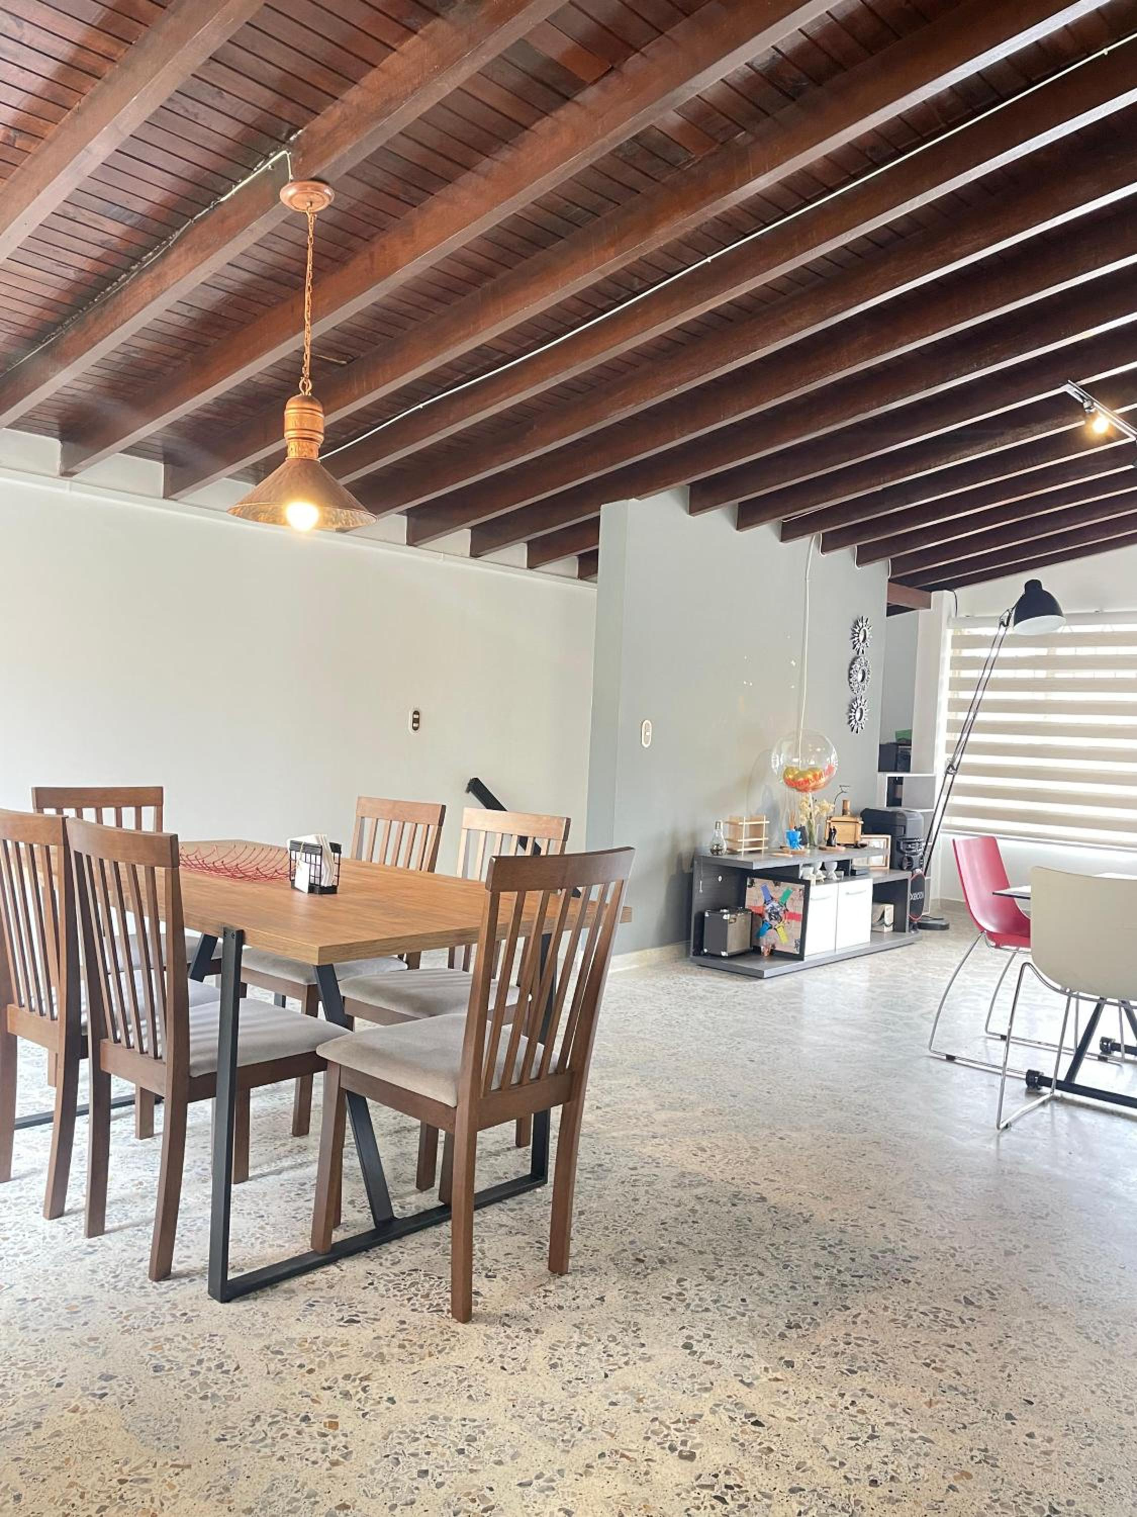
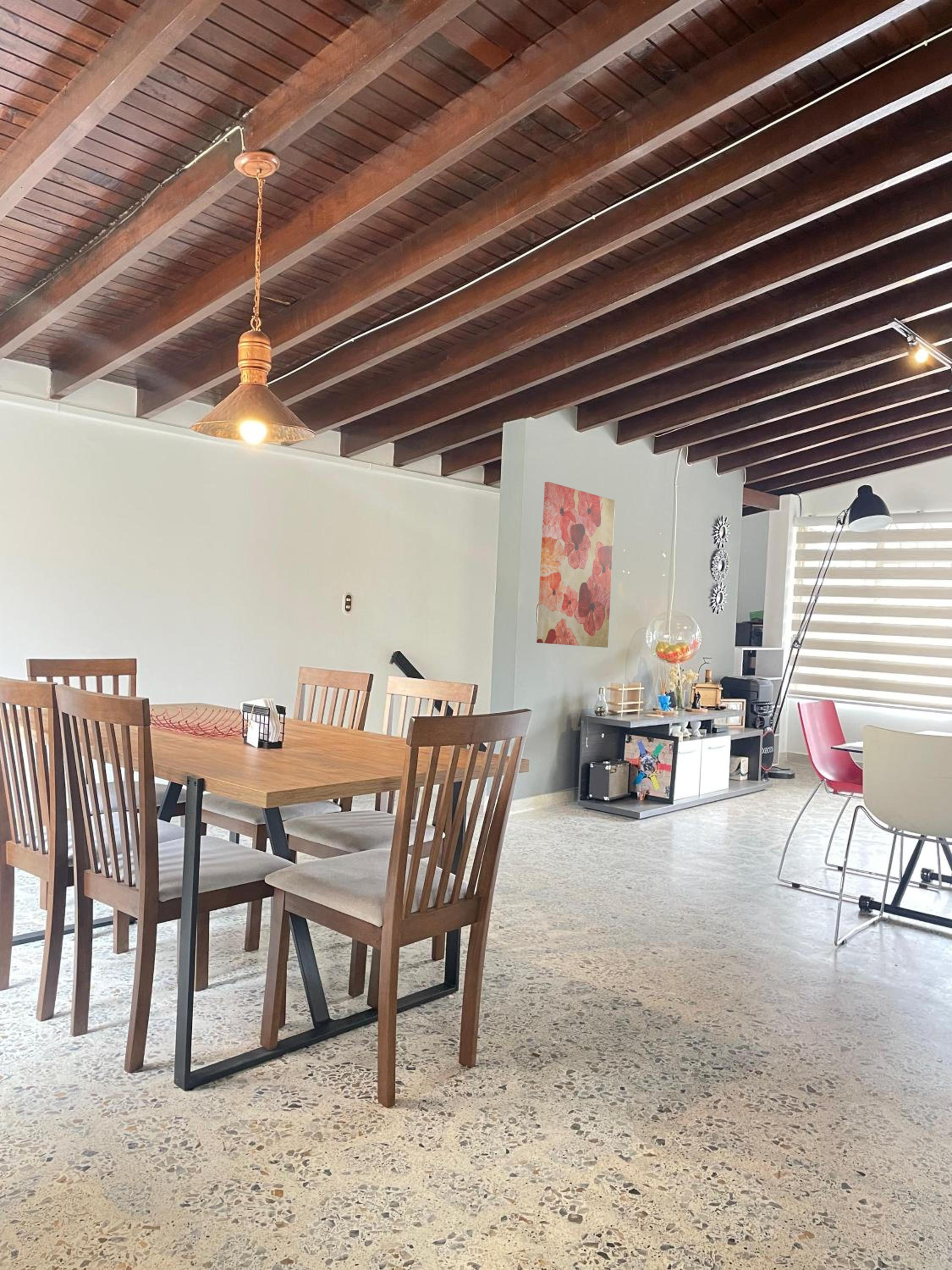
+ wall art (578, 568)
